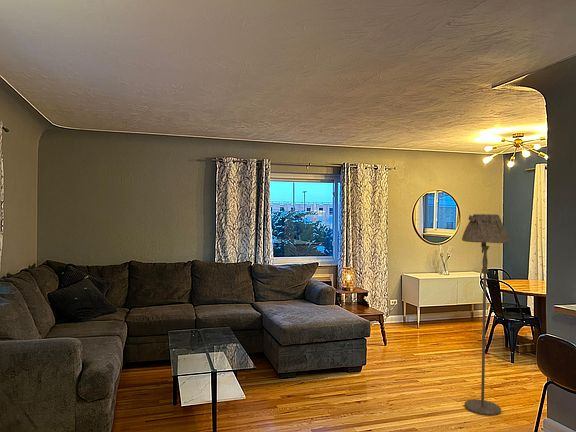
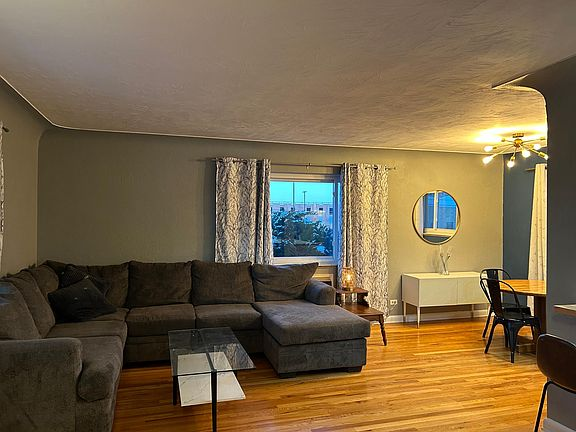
- floor lamp (484, 311)
